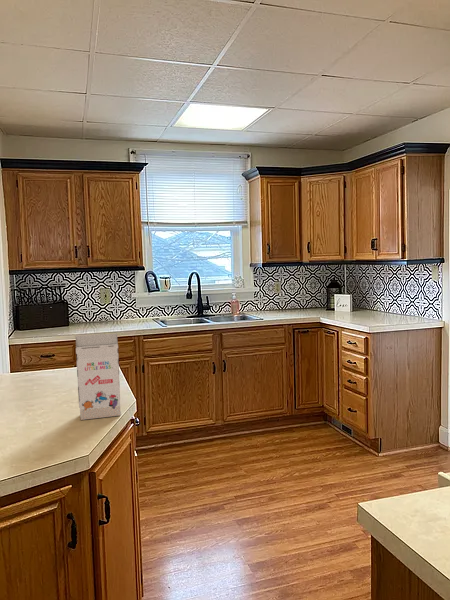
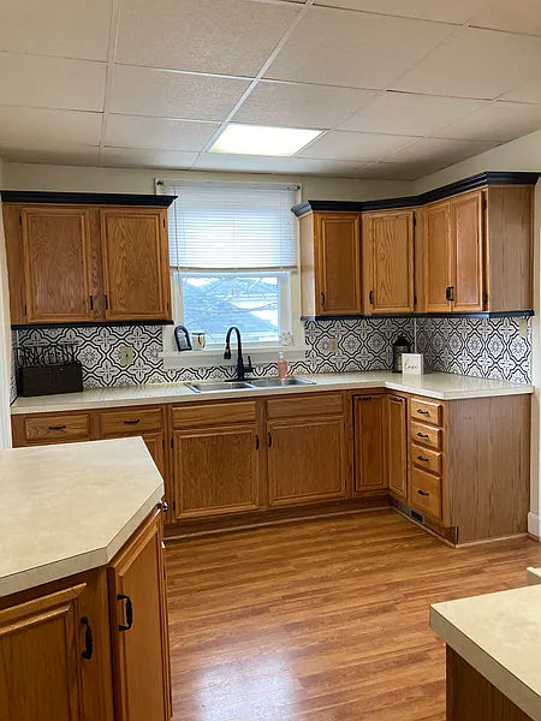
- gift box (98, 374)
